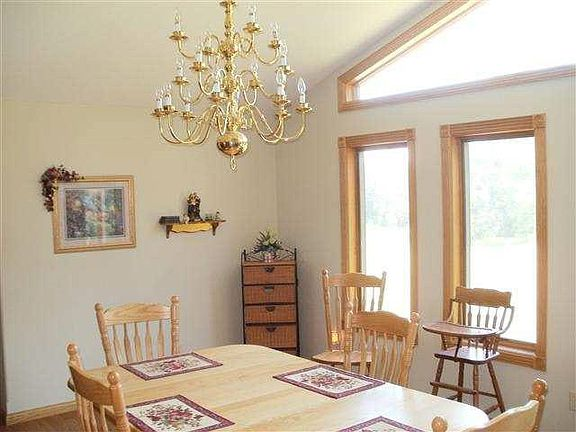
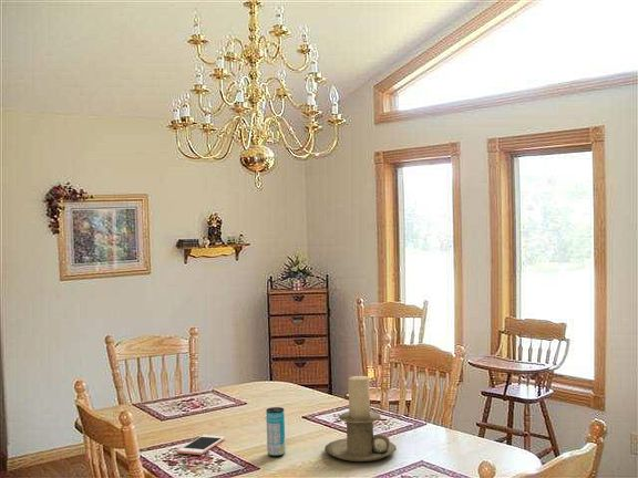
+ cell phone (202, 444)
+ beverage can (275, 432)
+ candle holder (359, 414)
